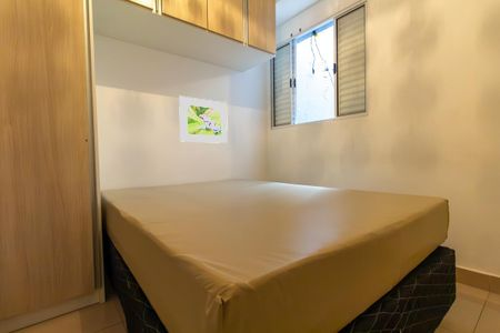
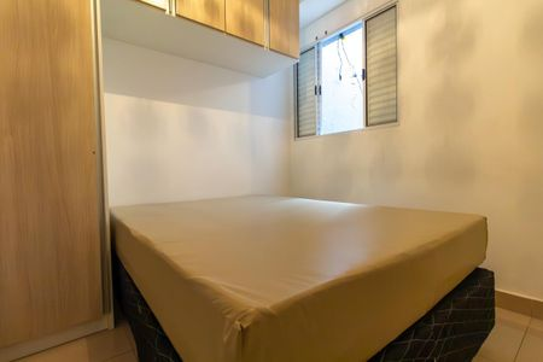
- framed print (204, 121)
